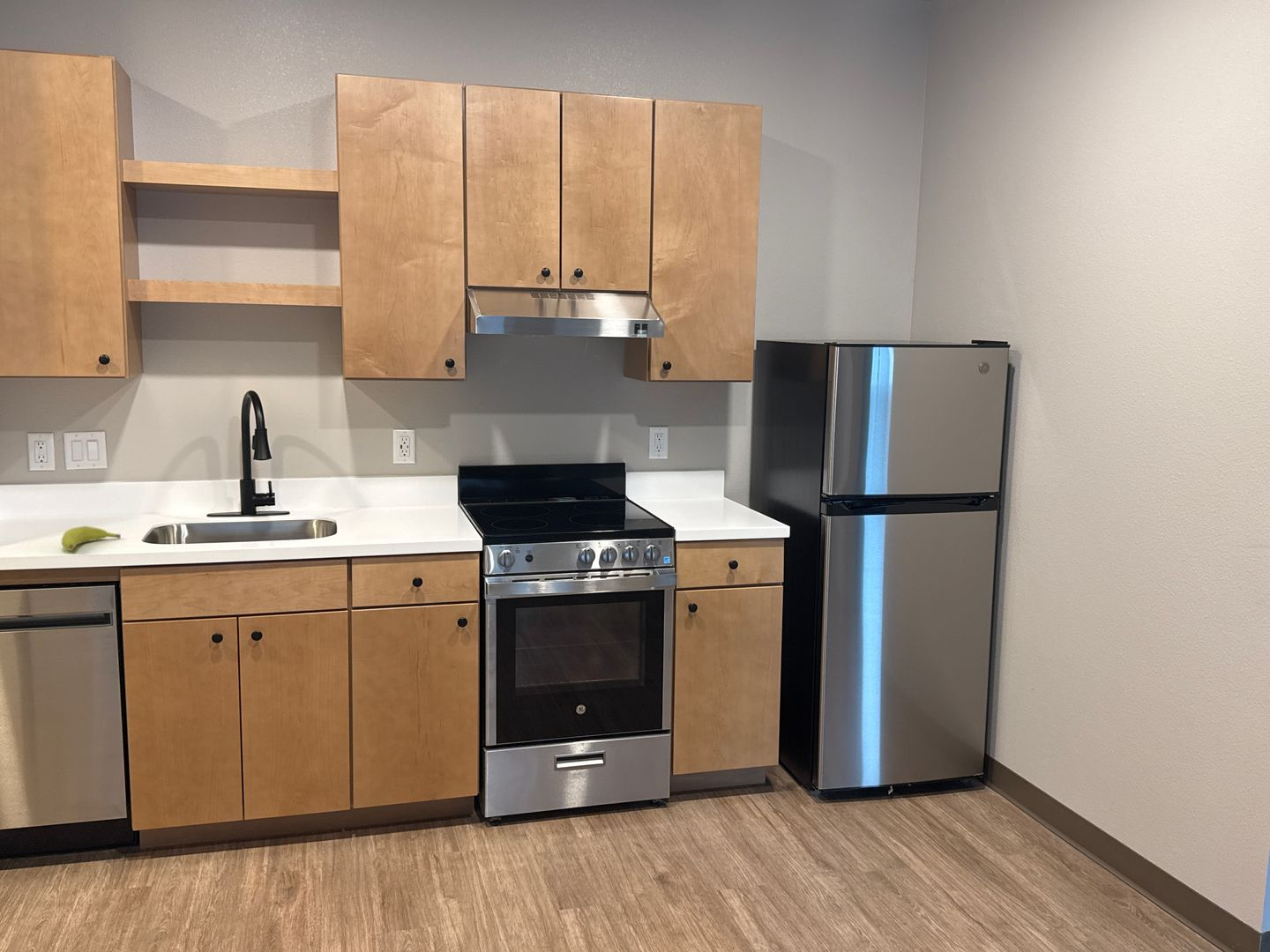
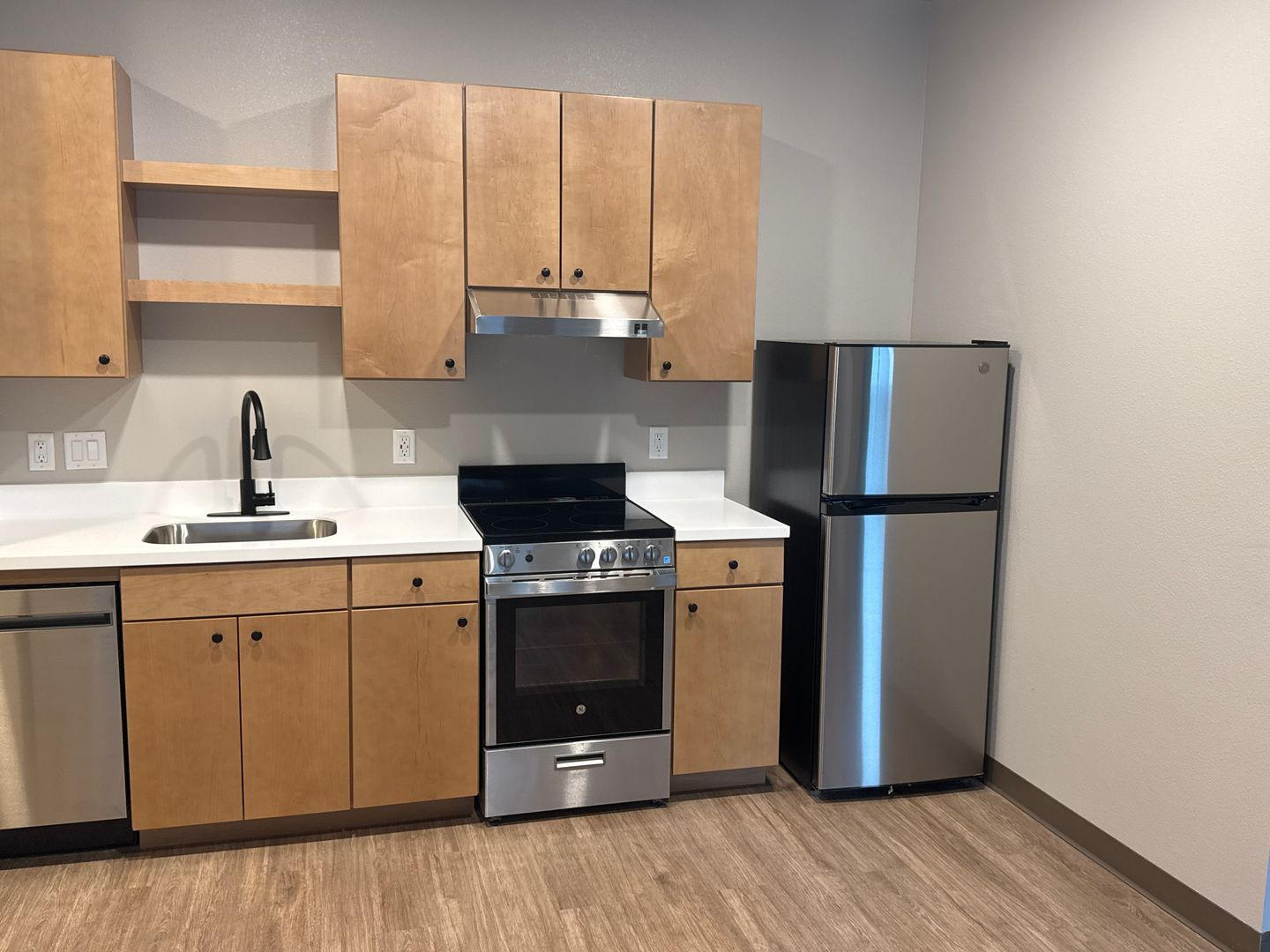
- fruit (89, 537)
